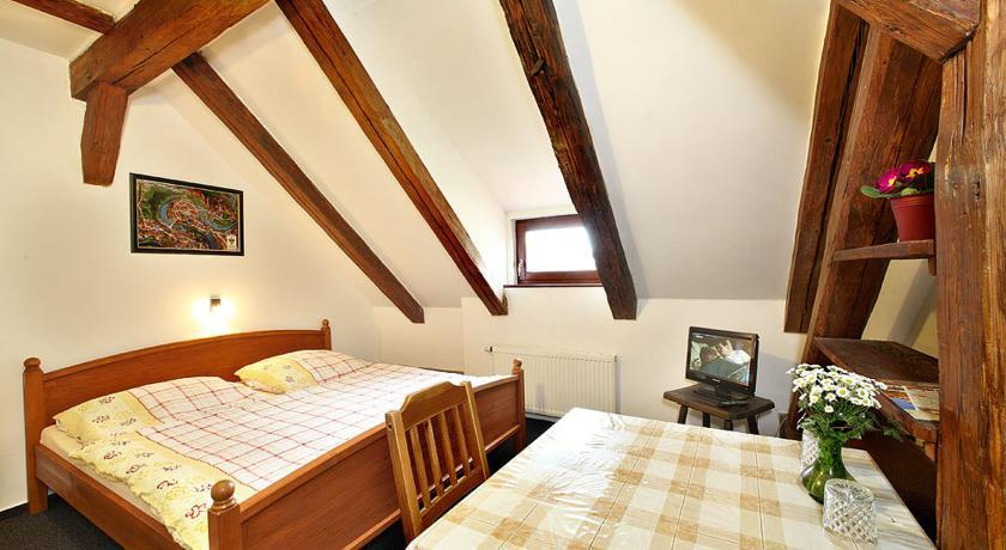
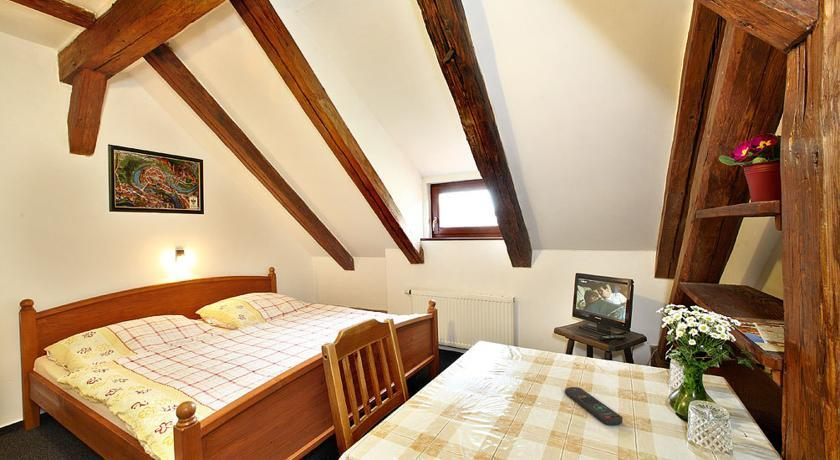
+ remote control (591, 404)
